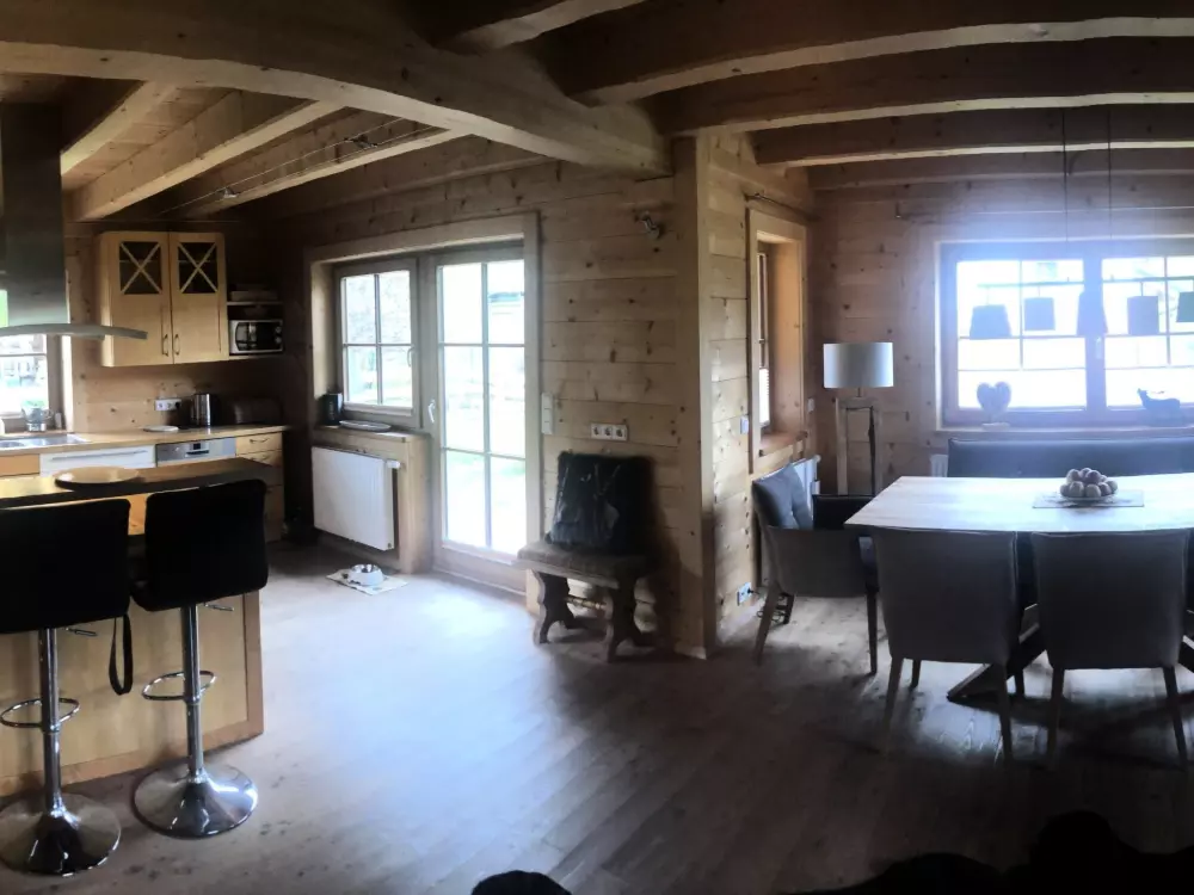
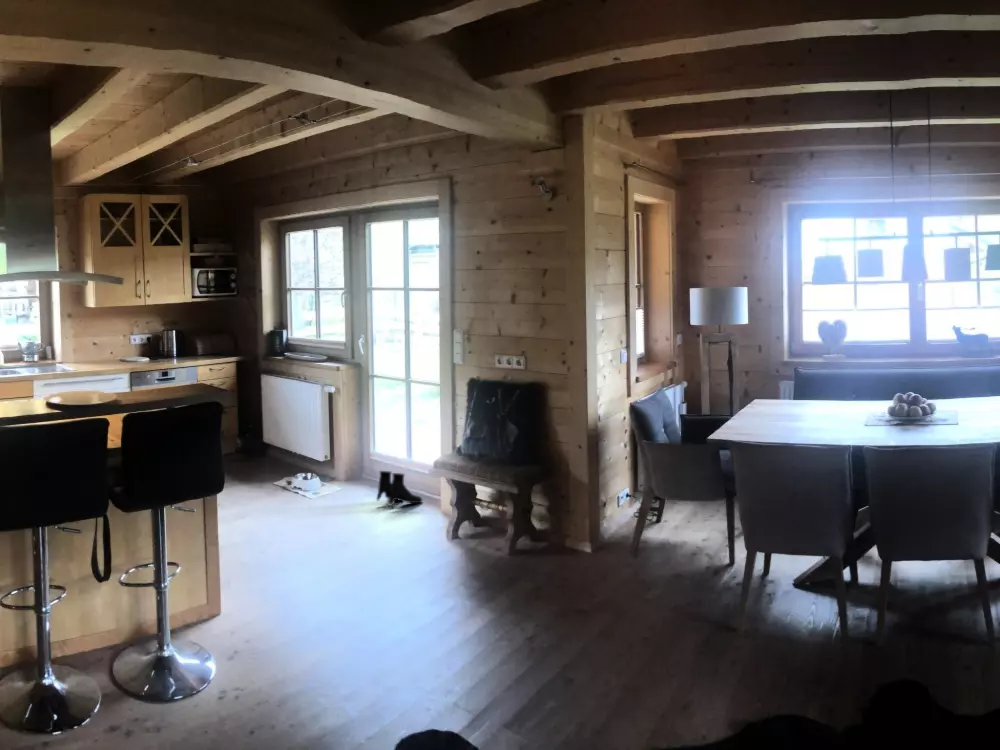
+ boots (399, 486)
